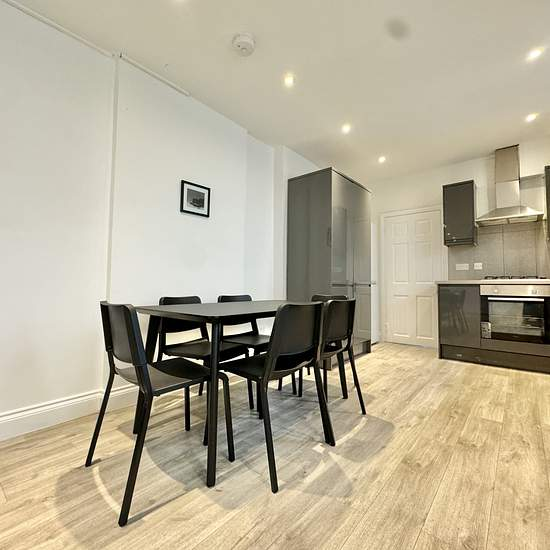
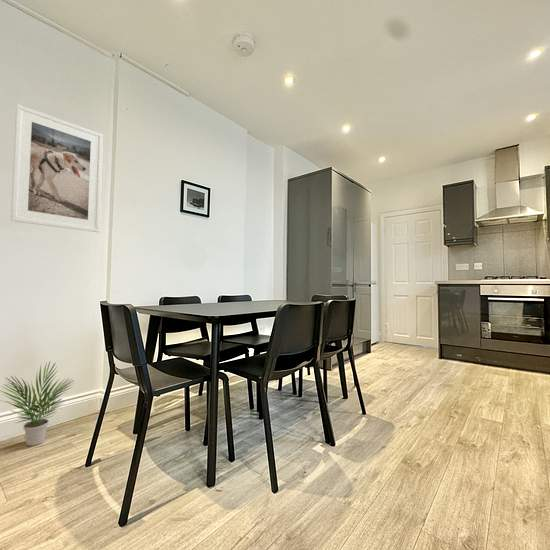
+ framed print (61, 173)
+ potted plant (36, 405)
